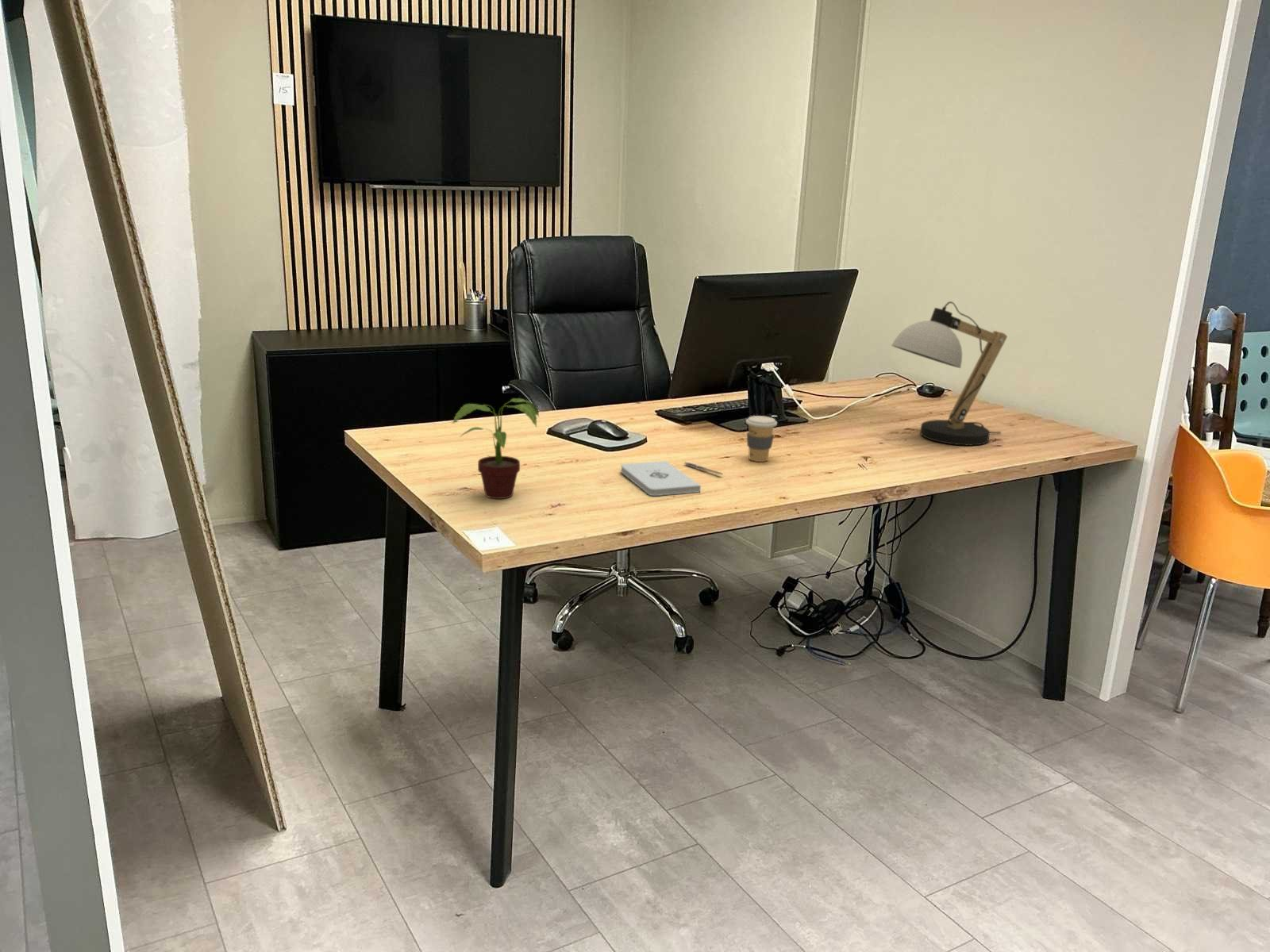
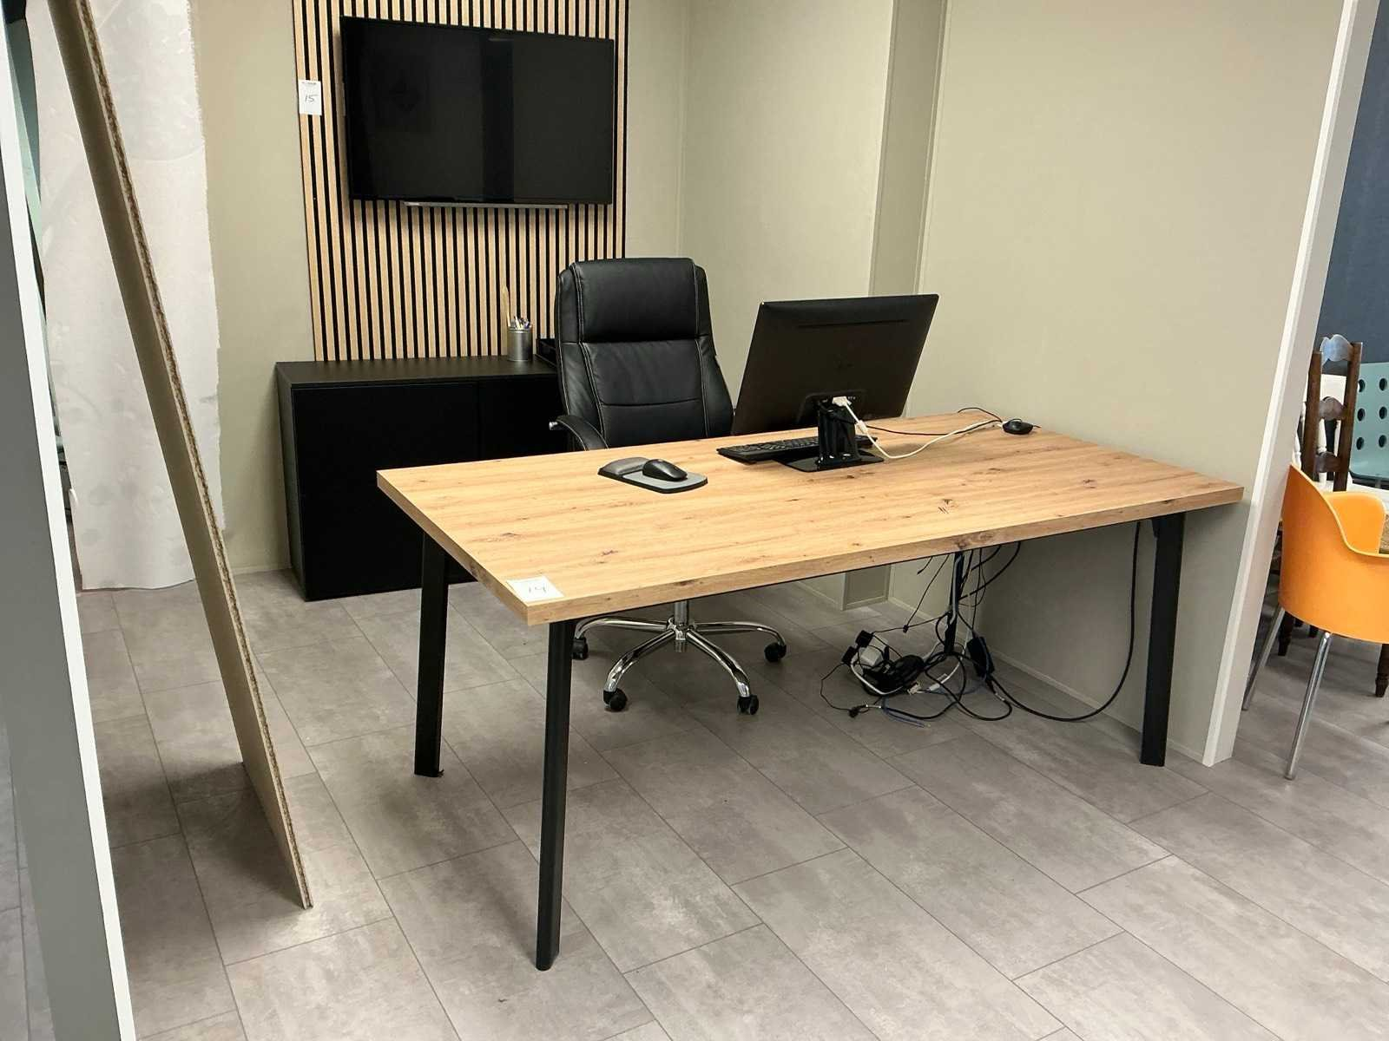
- notepad (658, 478)
- coffee cup (760, 439)
- pen (703, 468)
- desk lamp (955, 367)
- potted plant (497, 448)
